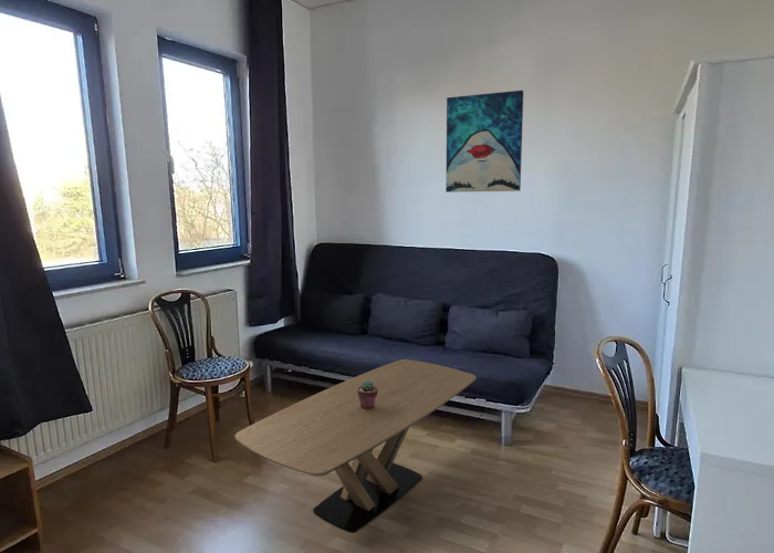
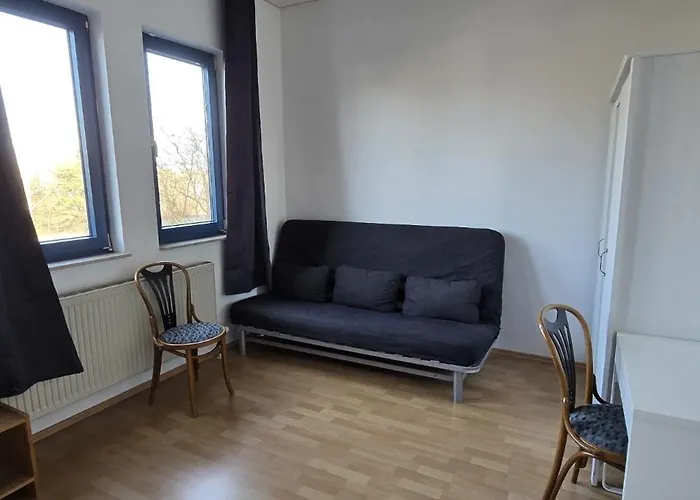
- coffee table (372, 447)
- wall art (482, 144)
- potted succulent (367, 393)
